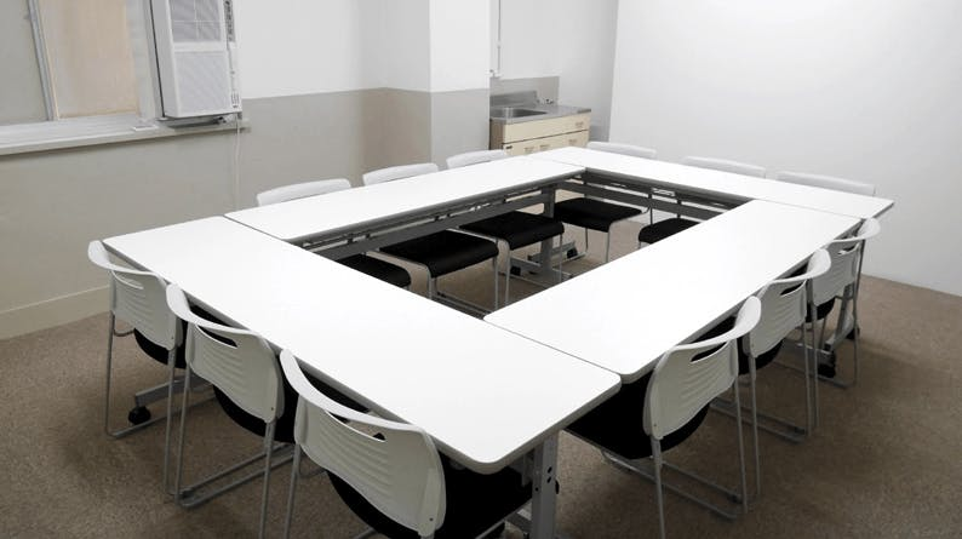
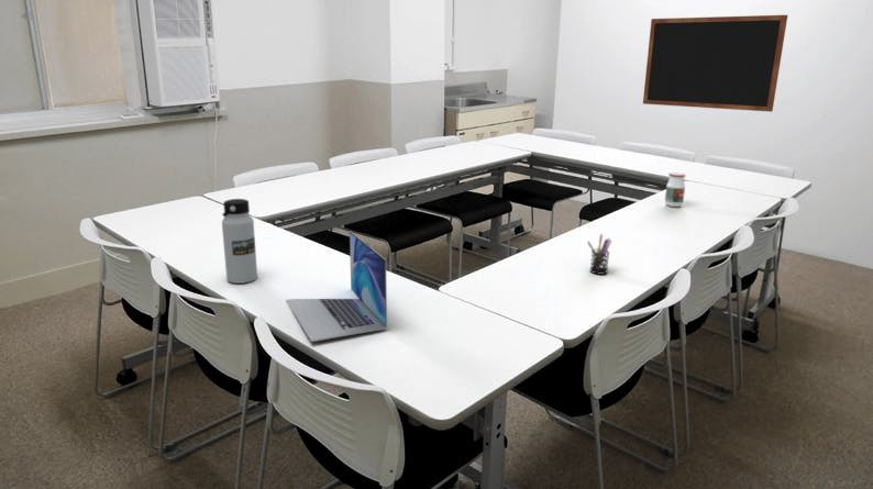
+ laptop (332, 299)
+ jar (675, 189)
+ chalkboard (709, 63)
+ water bottle (239, 240)
+ pen holder (597, 254)
